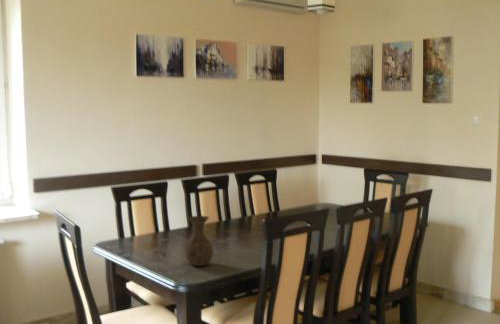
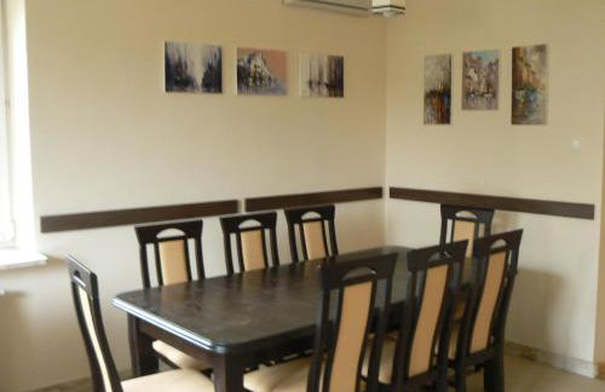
- vase (199, 240)
